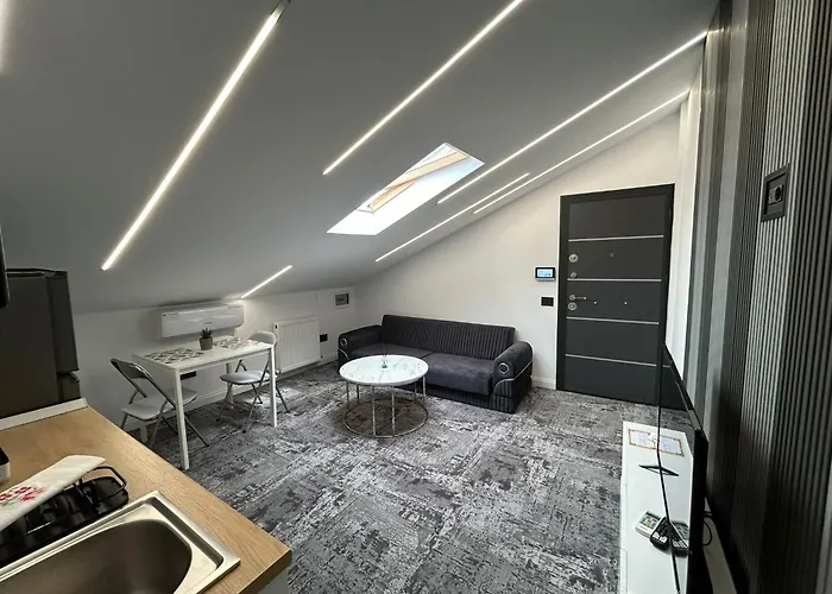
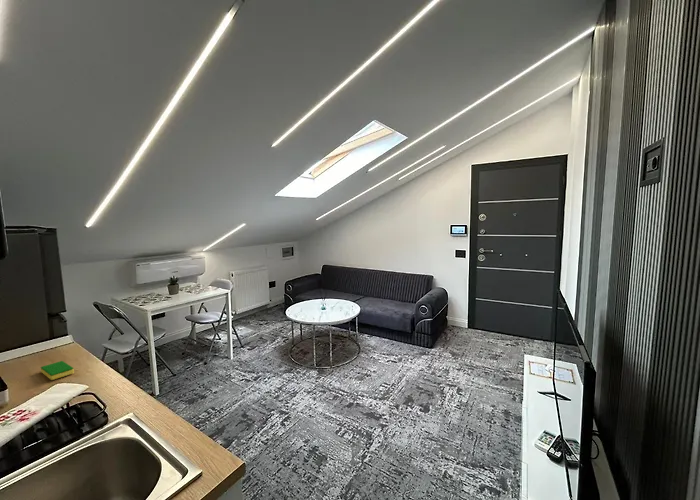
+ dish sponge (57, 370)
